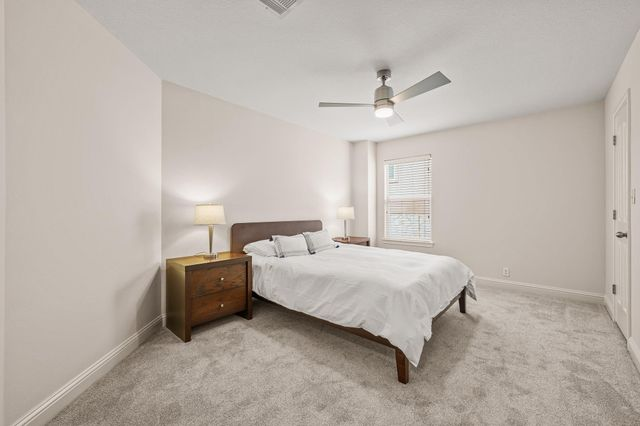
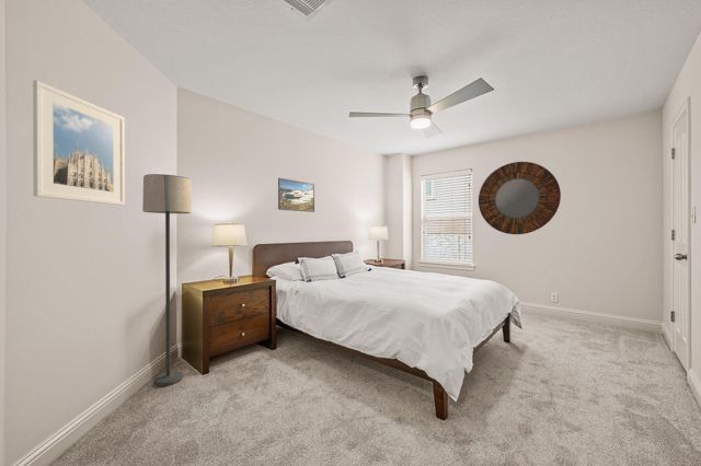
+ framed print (297, 196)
+ home mirror (516, 198)
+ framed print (84, 151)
+ lamp (168, 279)
